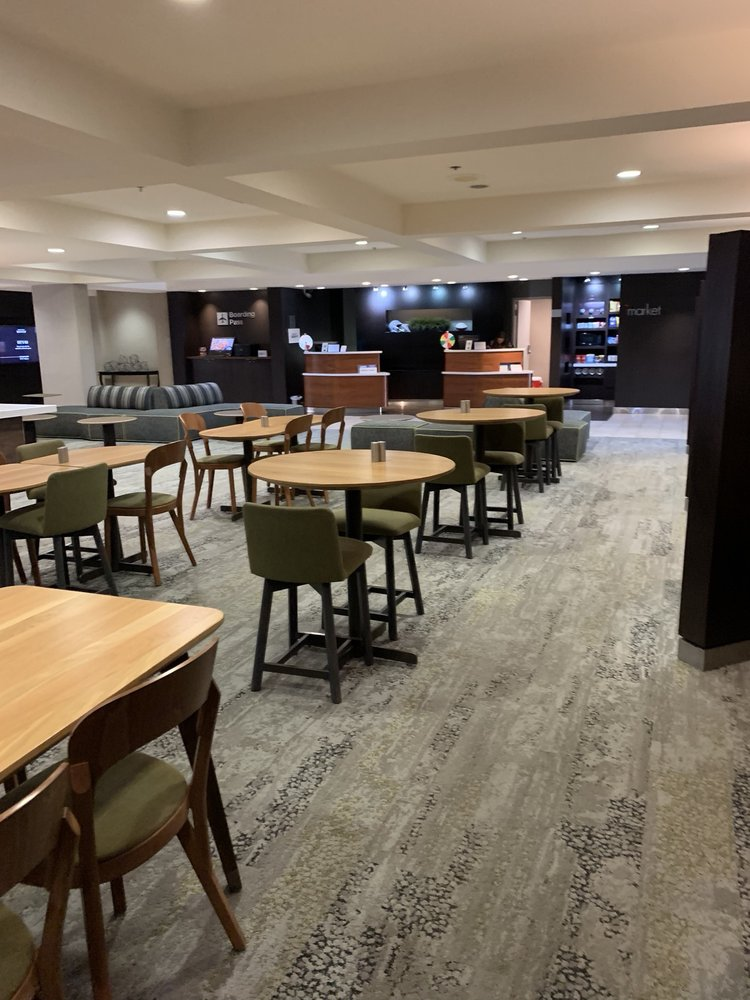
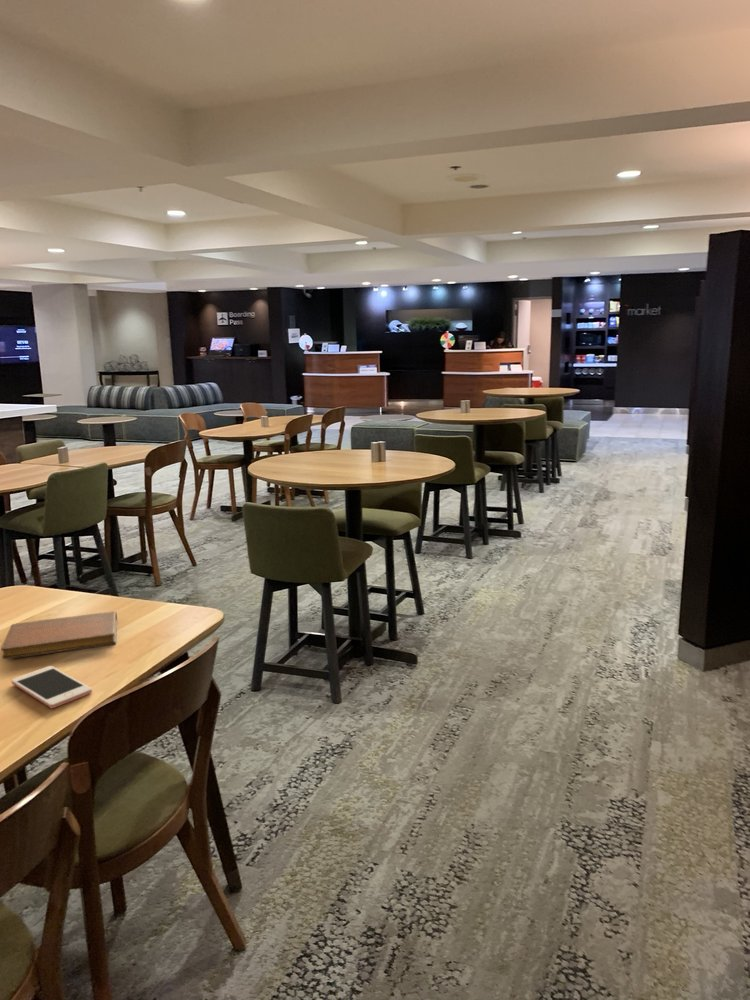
+ notebook (62, 633)
+ cell phone (51, 685)
